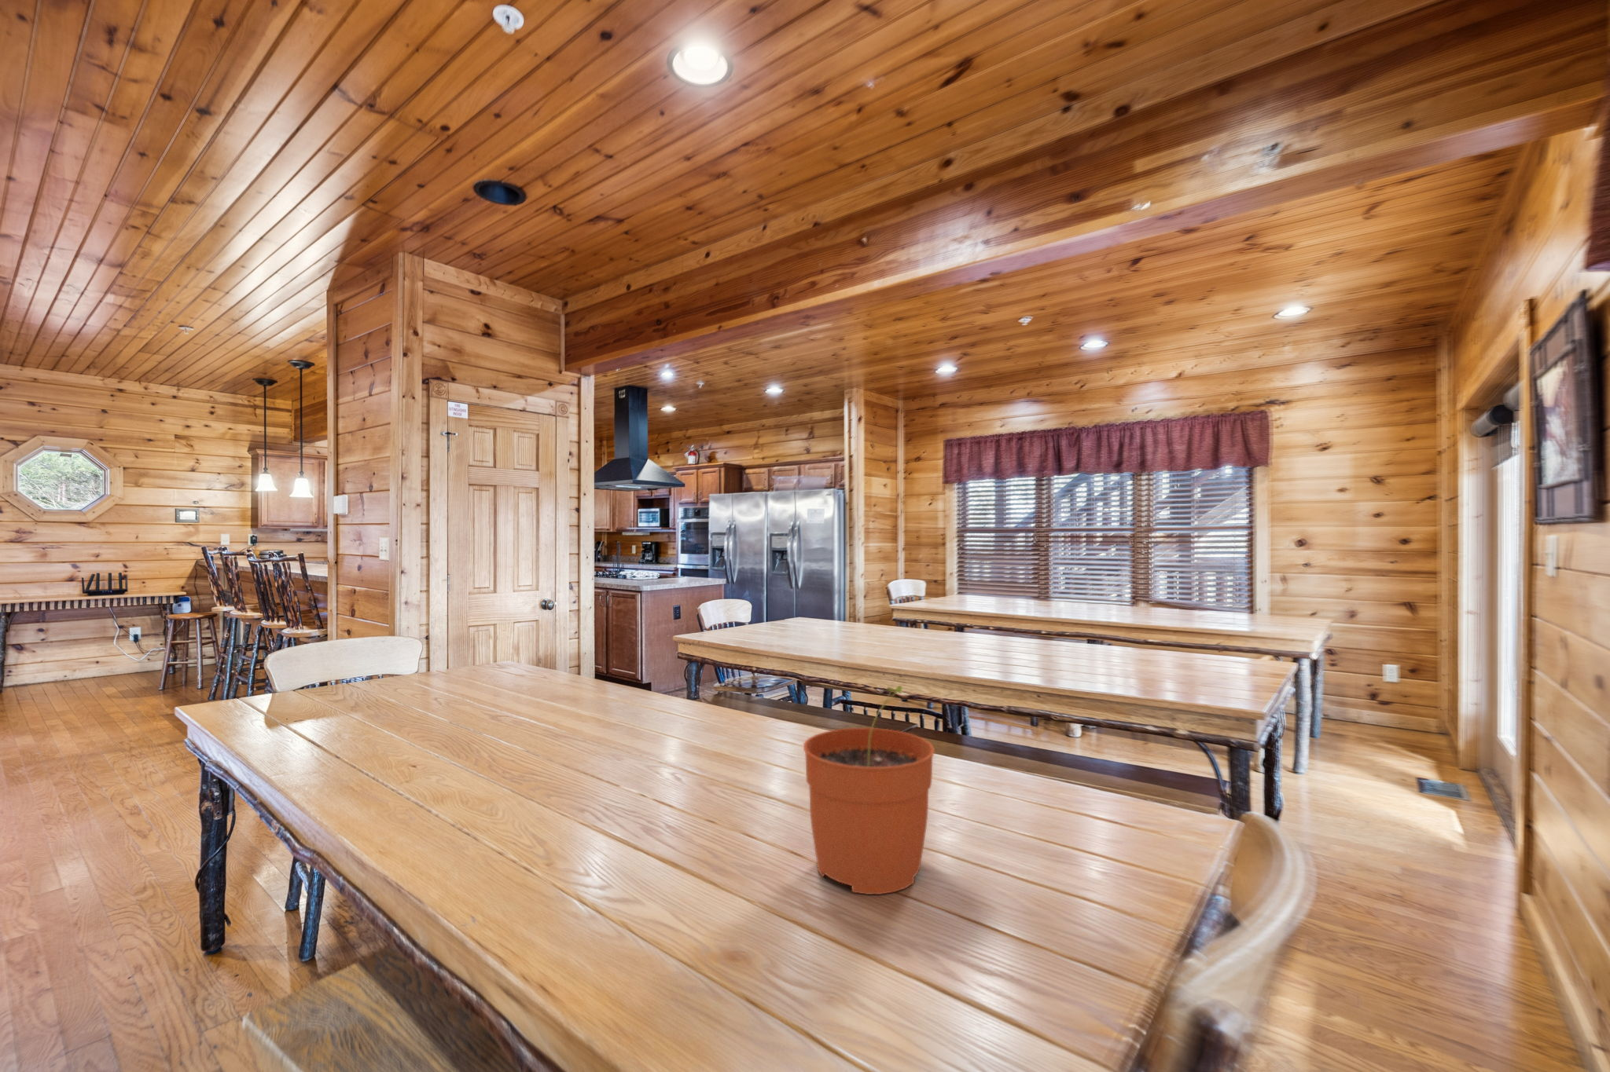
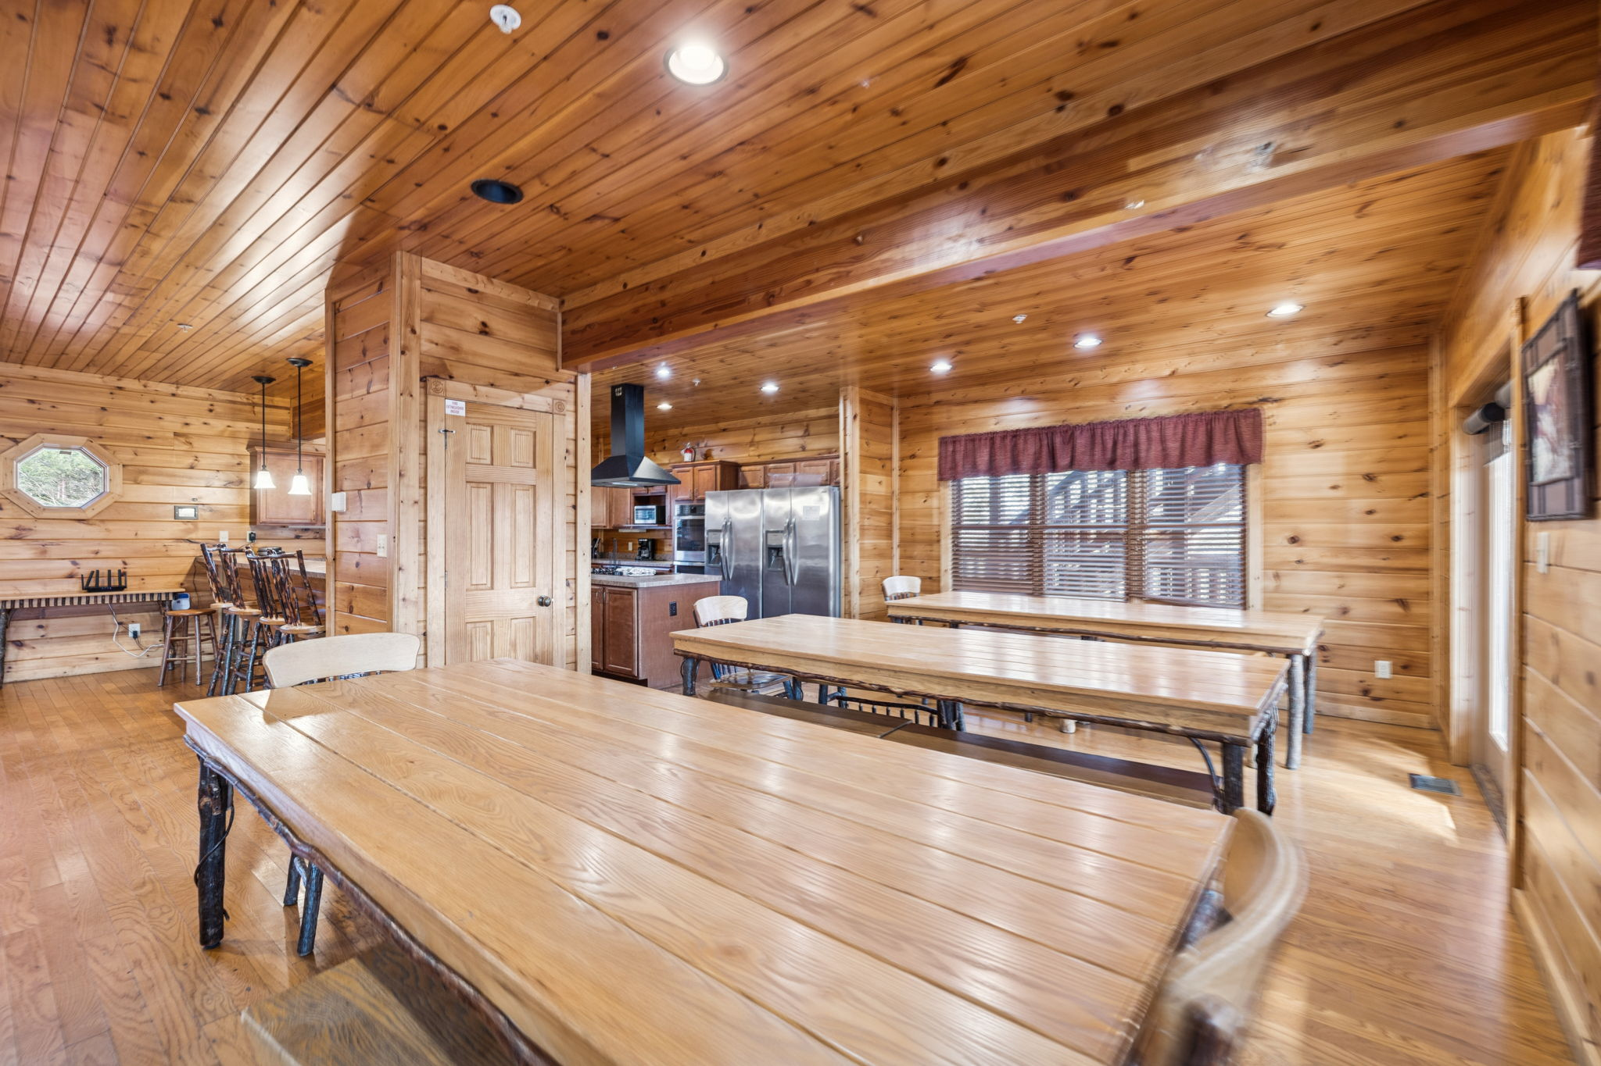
- plant pot (868, 775)
